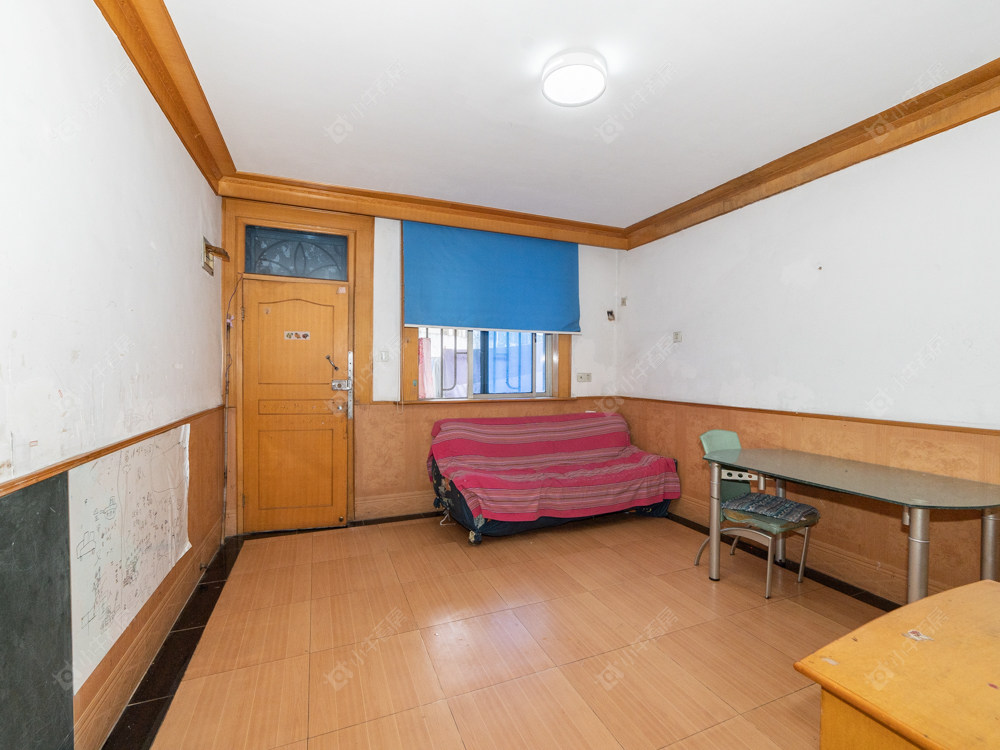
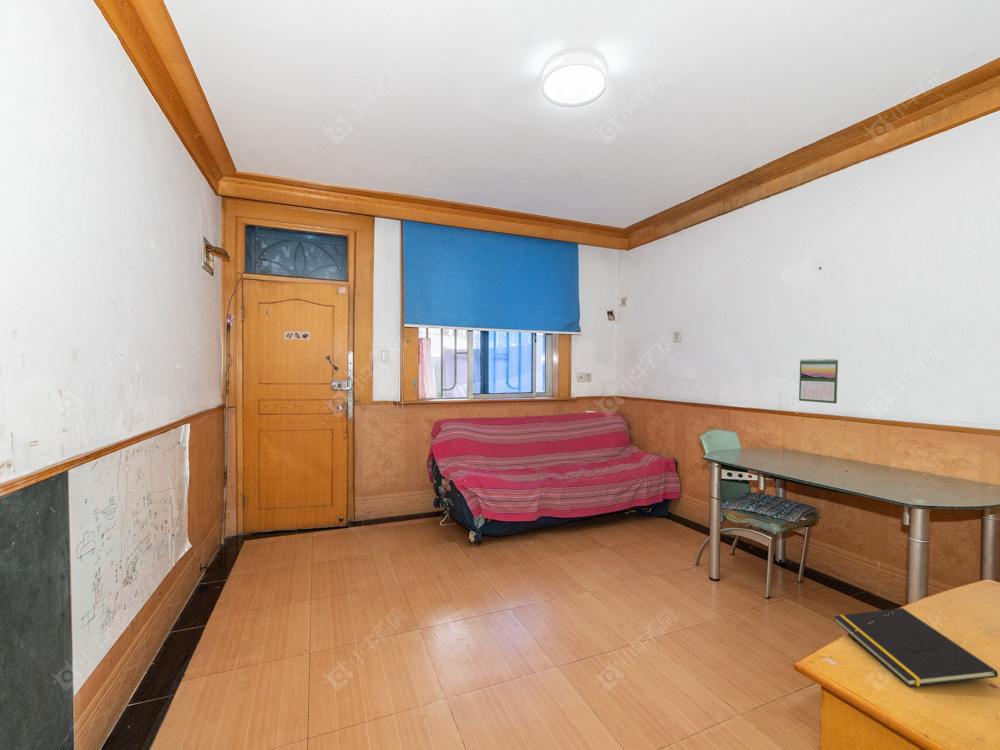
+ calendar (817, 380)
+ notepad (905, 643)
